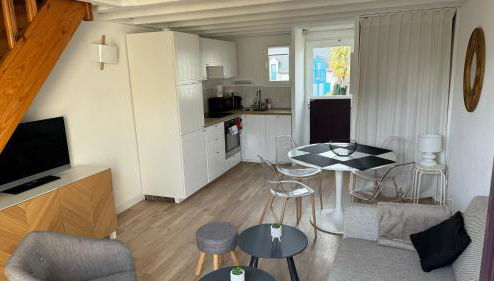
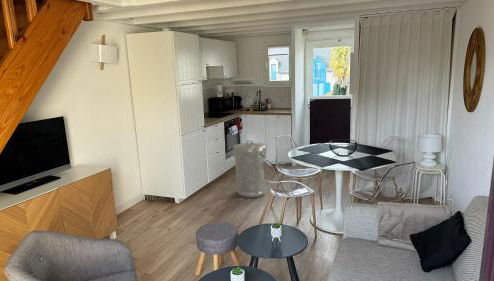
+ trash can (250, 167)
